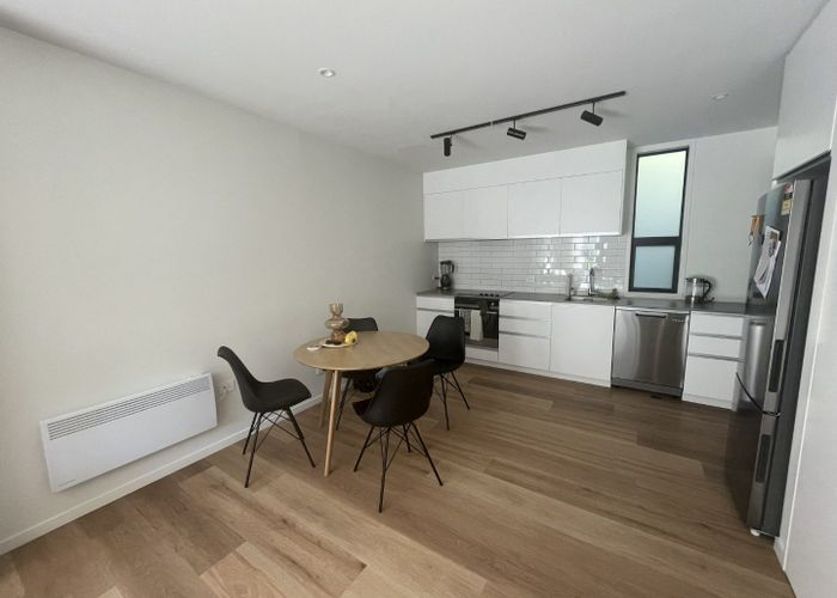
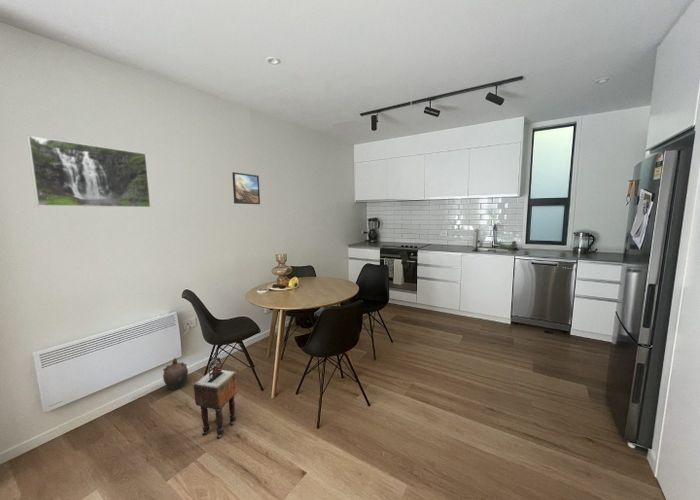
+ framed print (97, 176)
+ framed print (246, 189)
+ ceramic jug (175, 372)
+ stool (217, 394)
